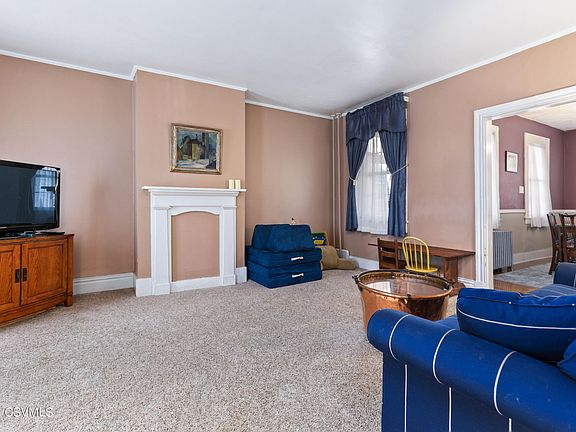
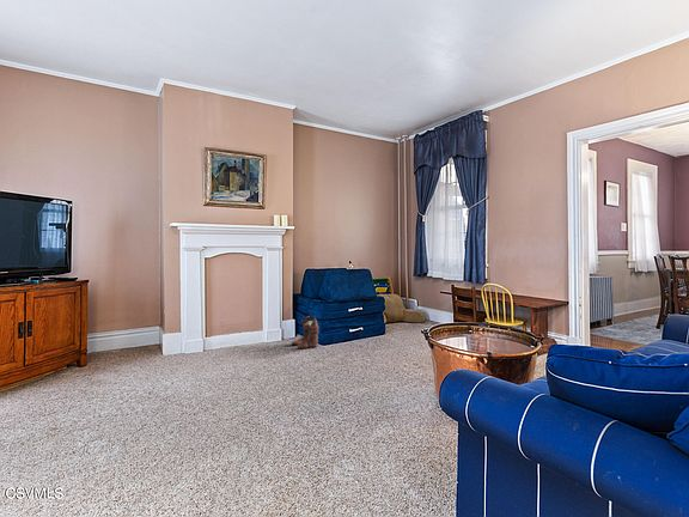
+ boots (306, 330)
